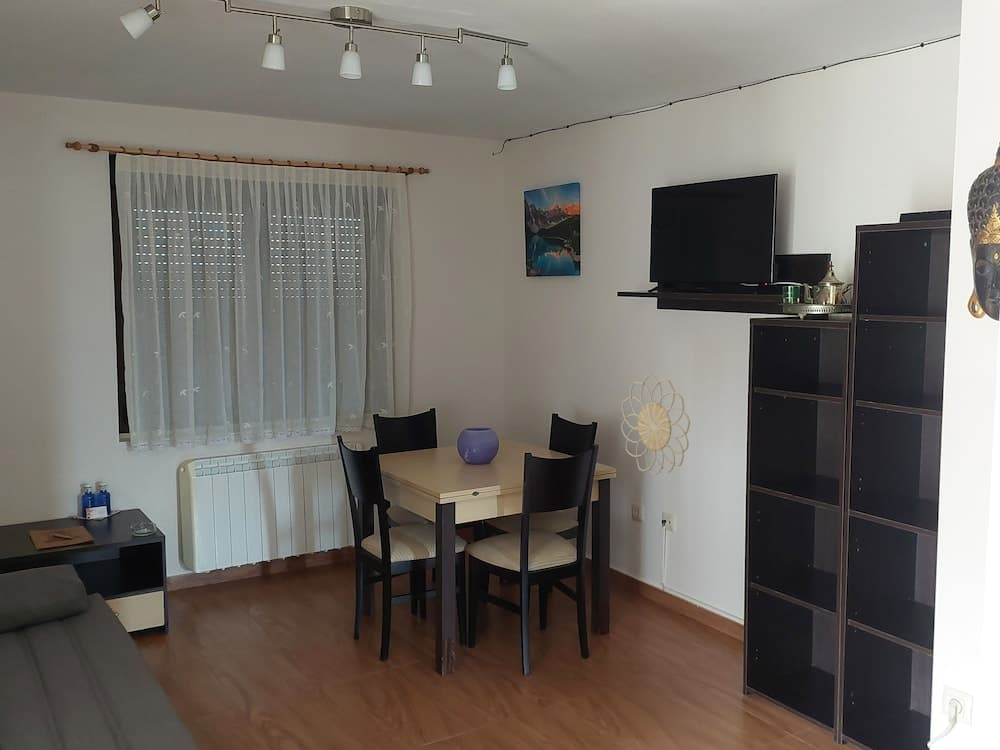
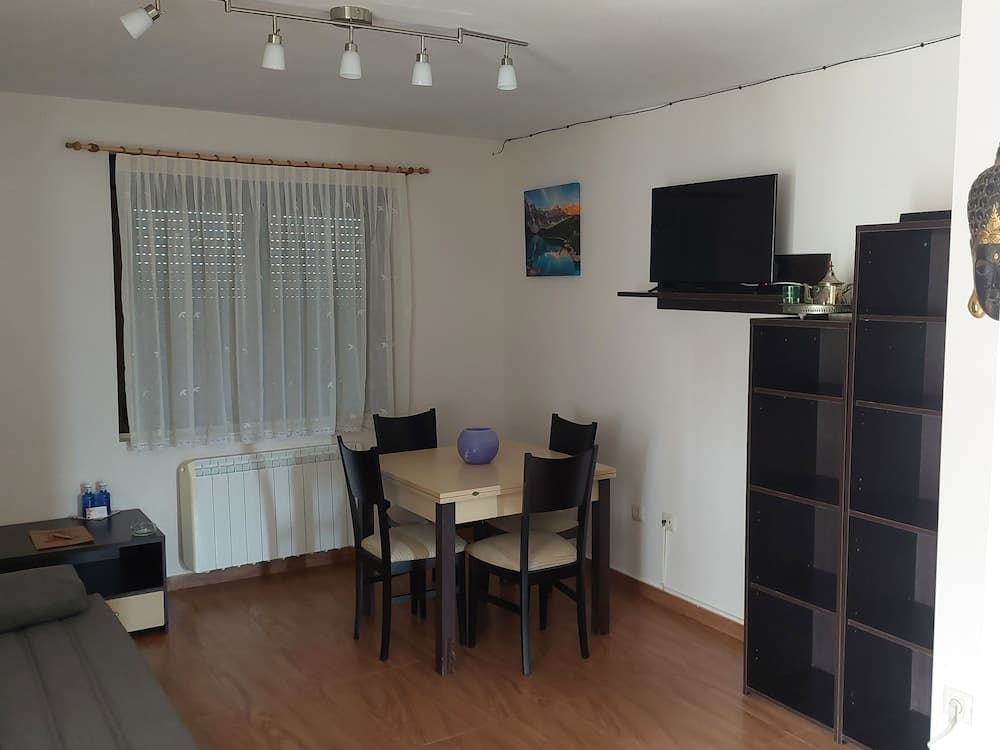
- decorative wall piece (654, 425)
